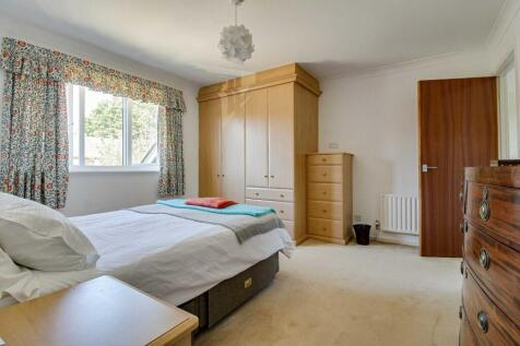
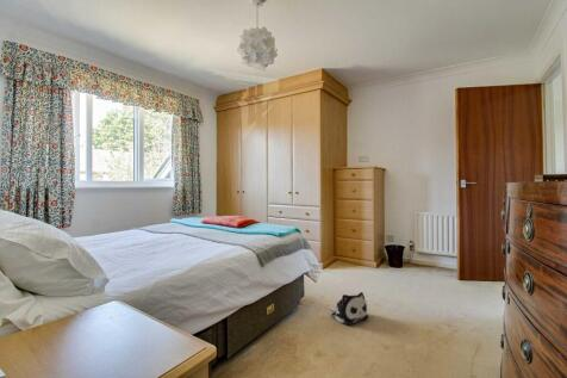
+ plush toy (344, 302)
